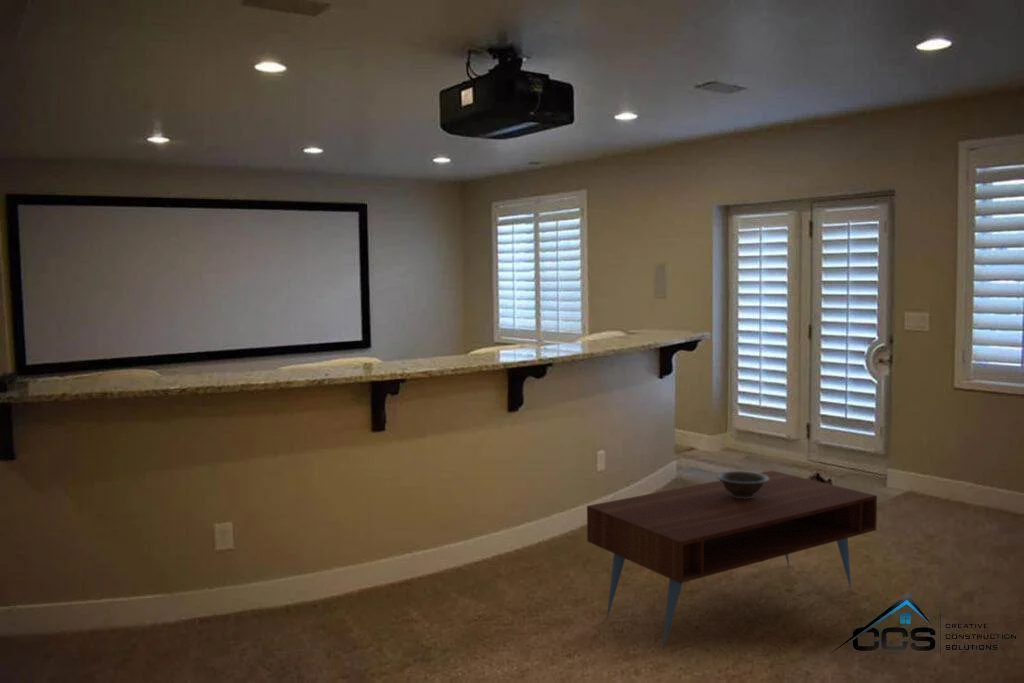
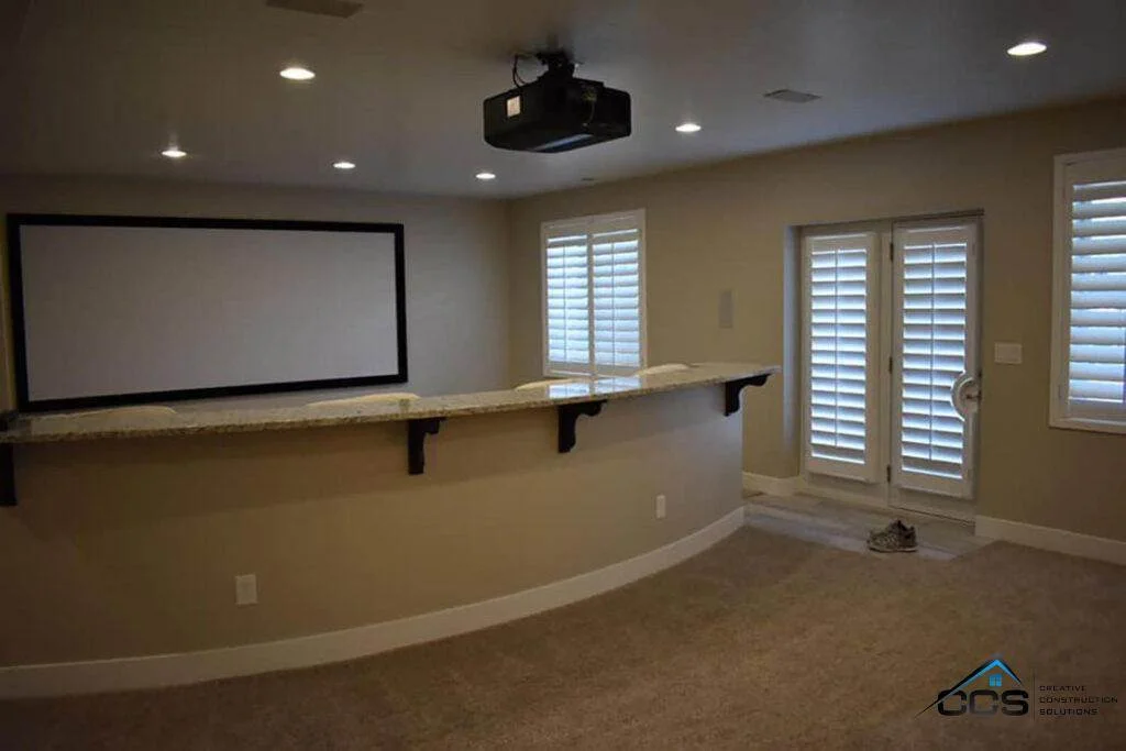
- coffee table (733, 552)
- decorative bowl (742, 485)
